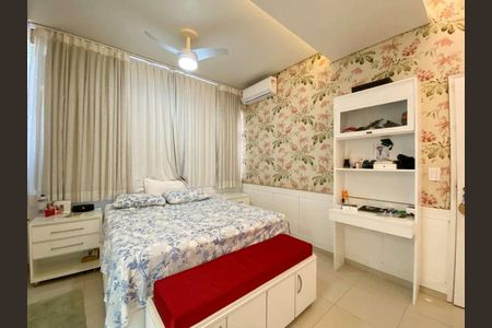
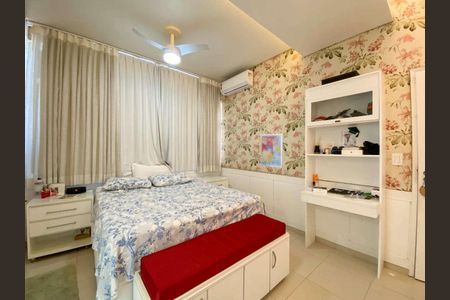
+ wall art (271, 150)
